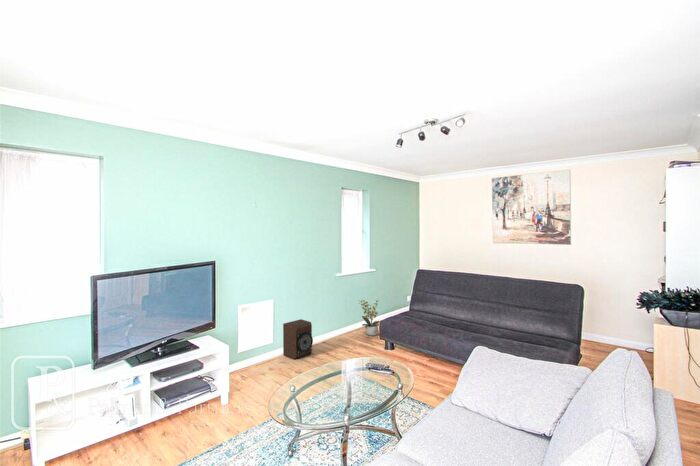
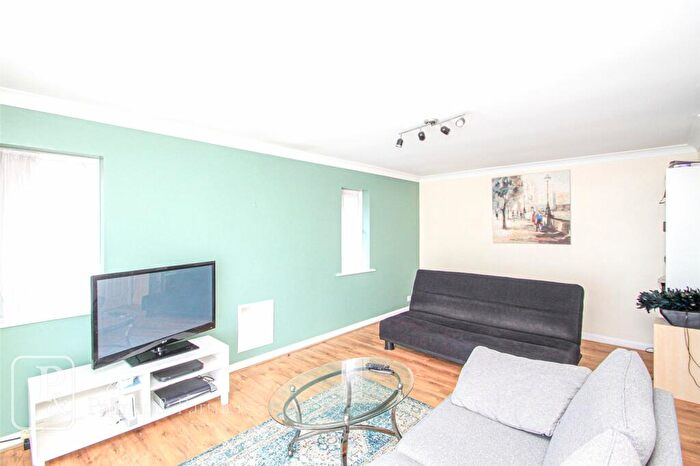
- speaker (299, 339)
- potted plant (370, 317)
